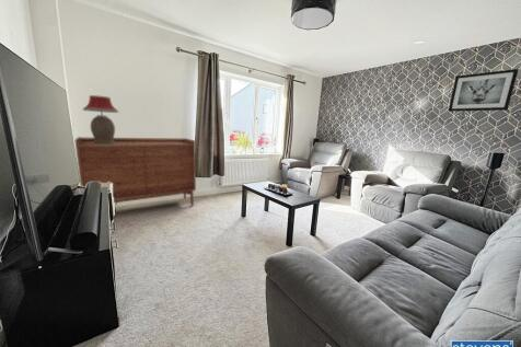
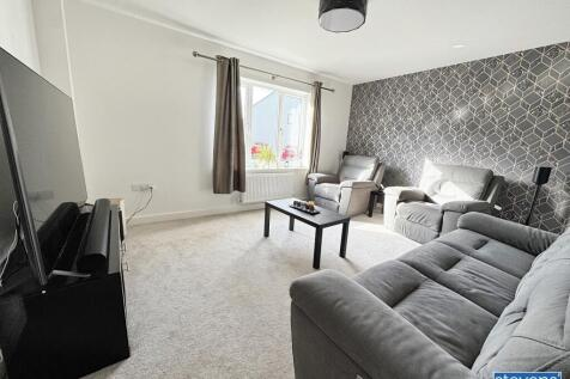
- wall art (479, 92)
- table lamp (102, 119)
- sideboard (142, 174)
